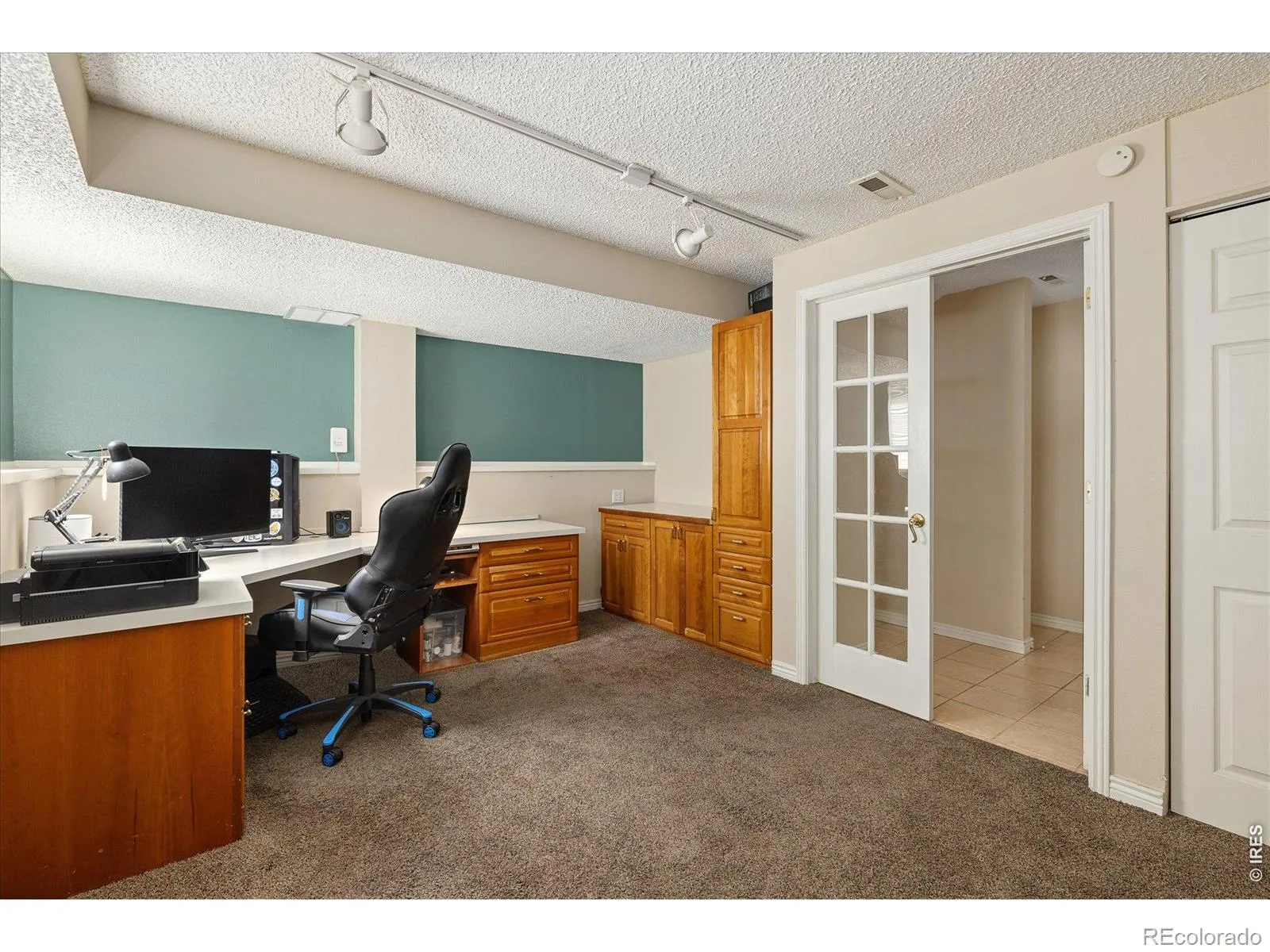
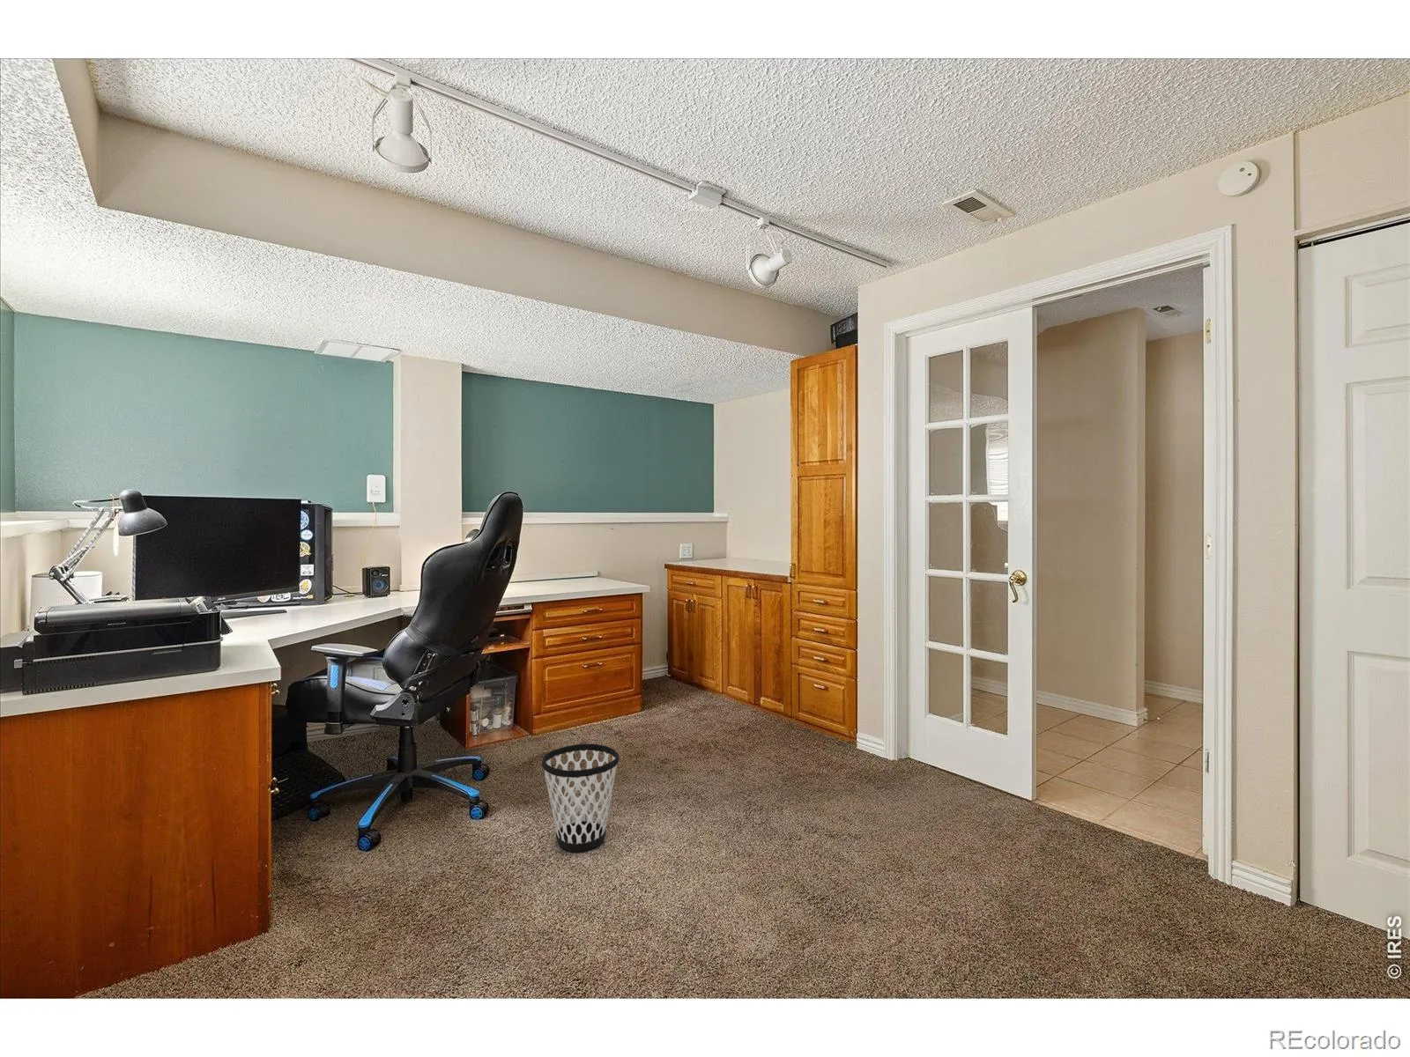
+ wastebasket (581, 798)
